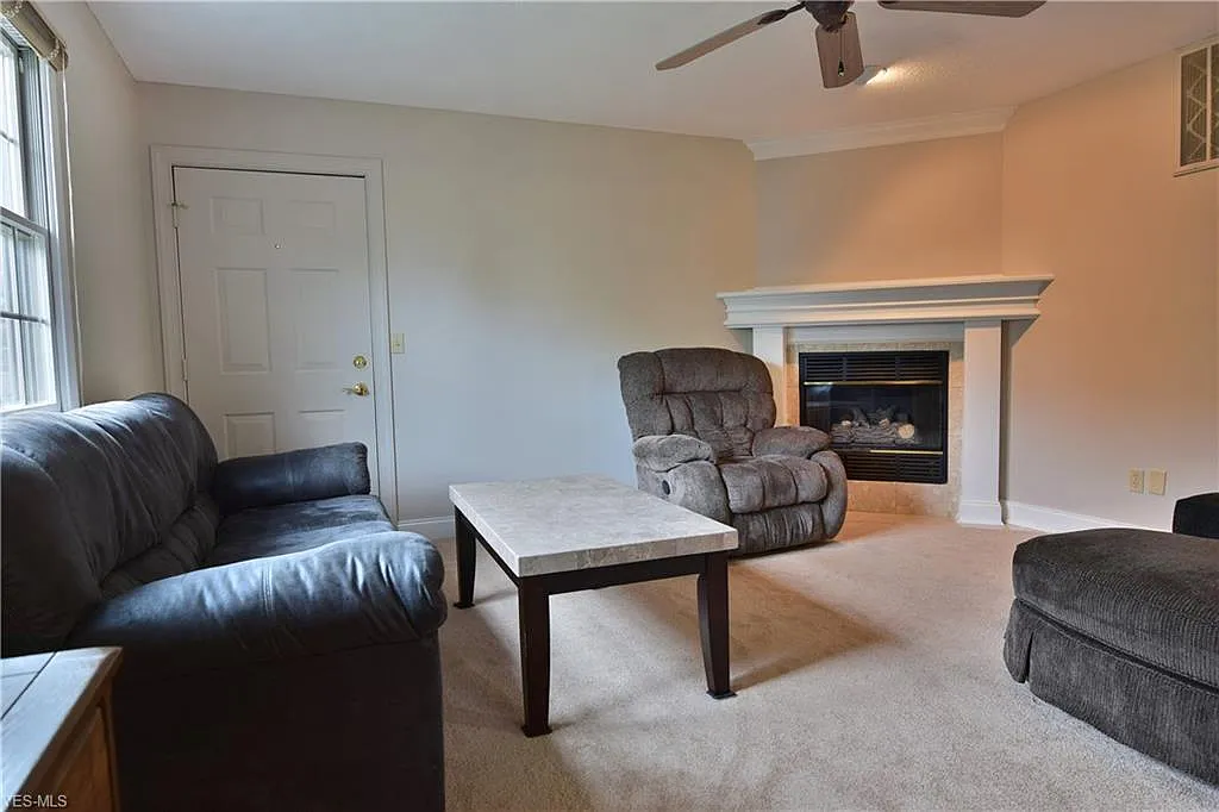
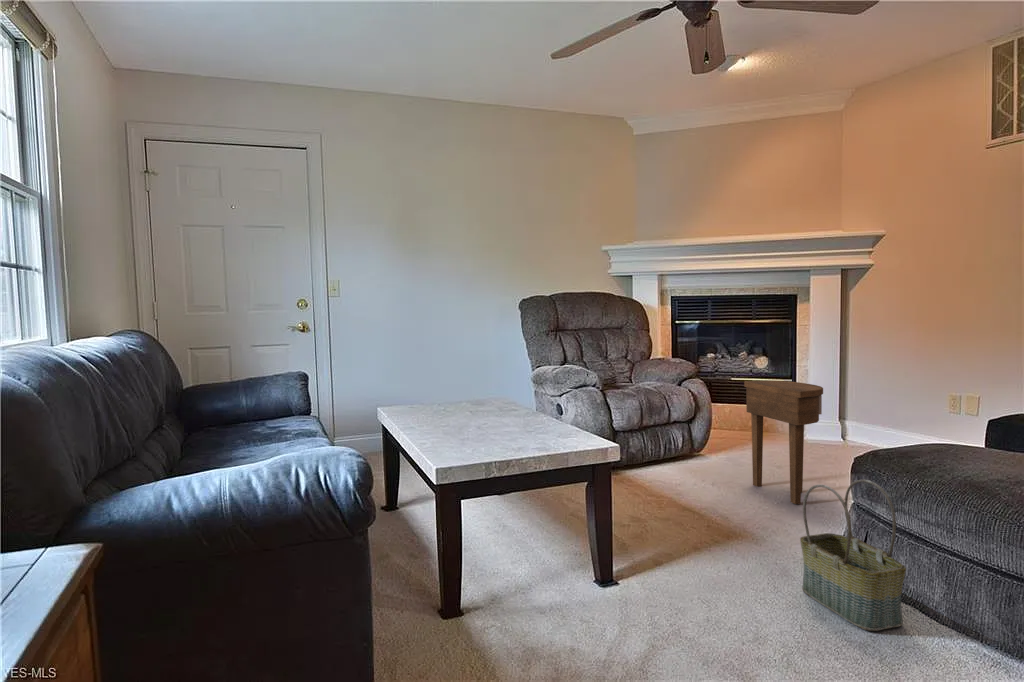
+ basket (849, 545)
+ side table (789, 439)
